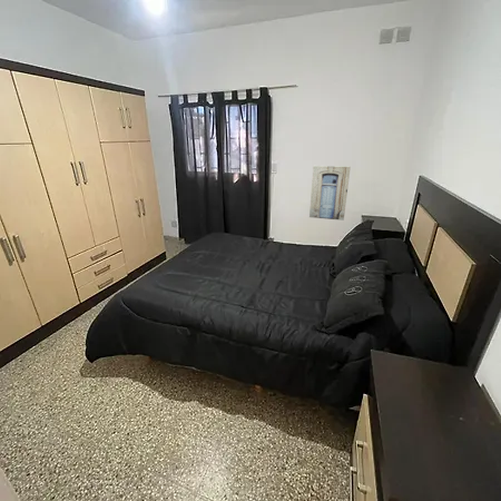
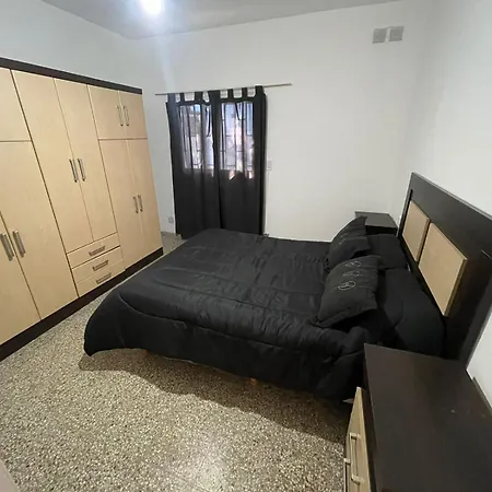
- wall art (328, 193)
